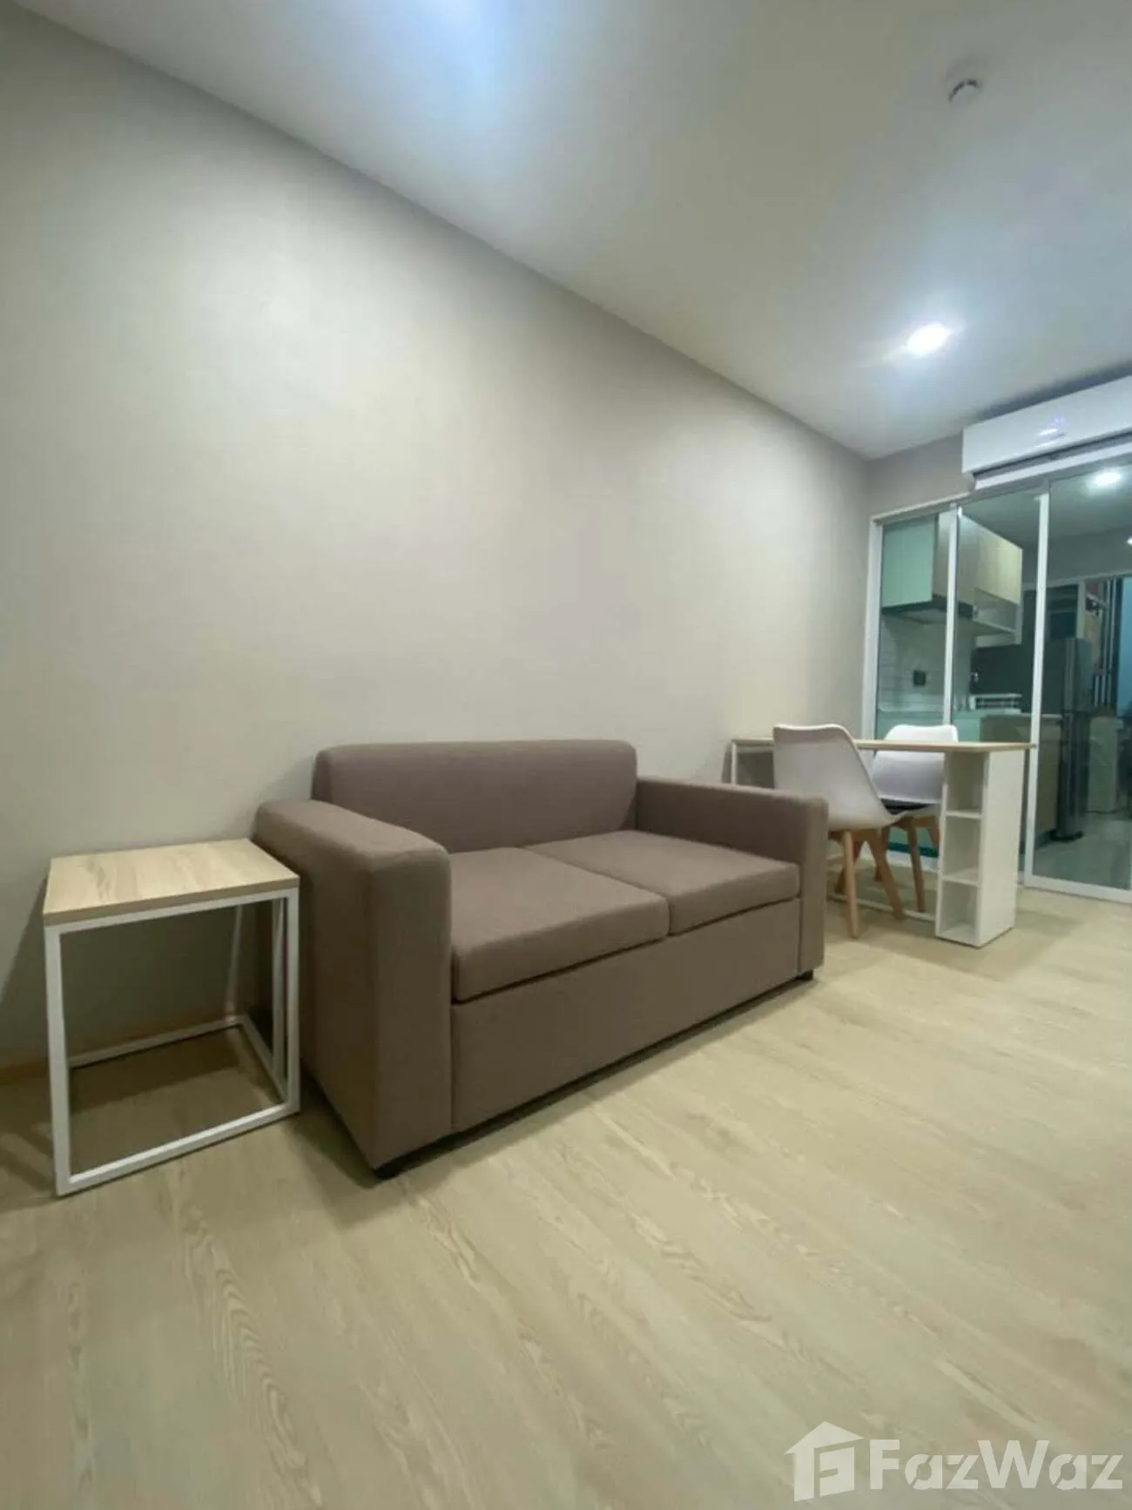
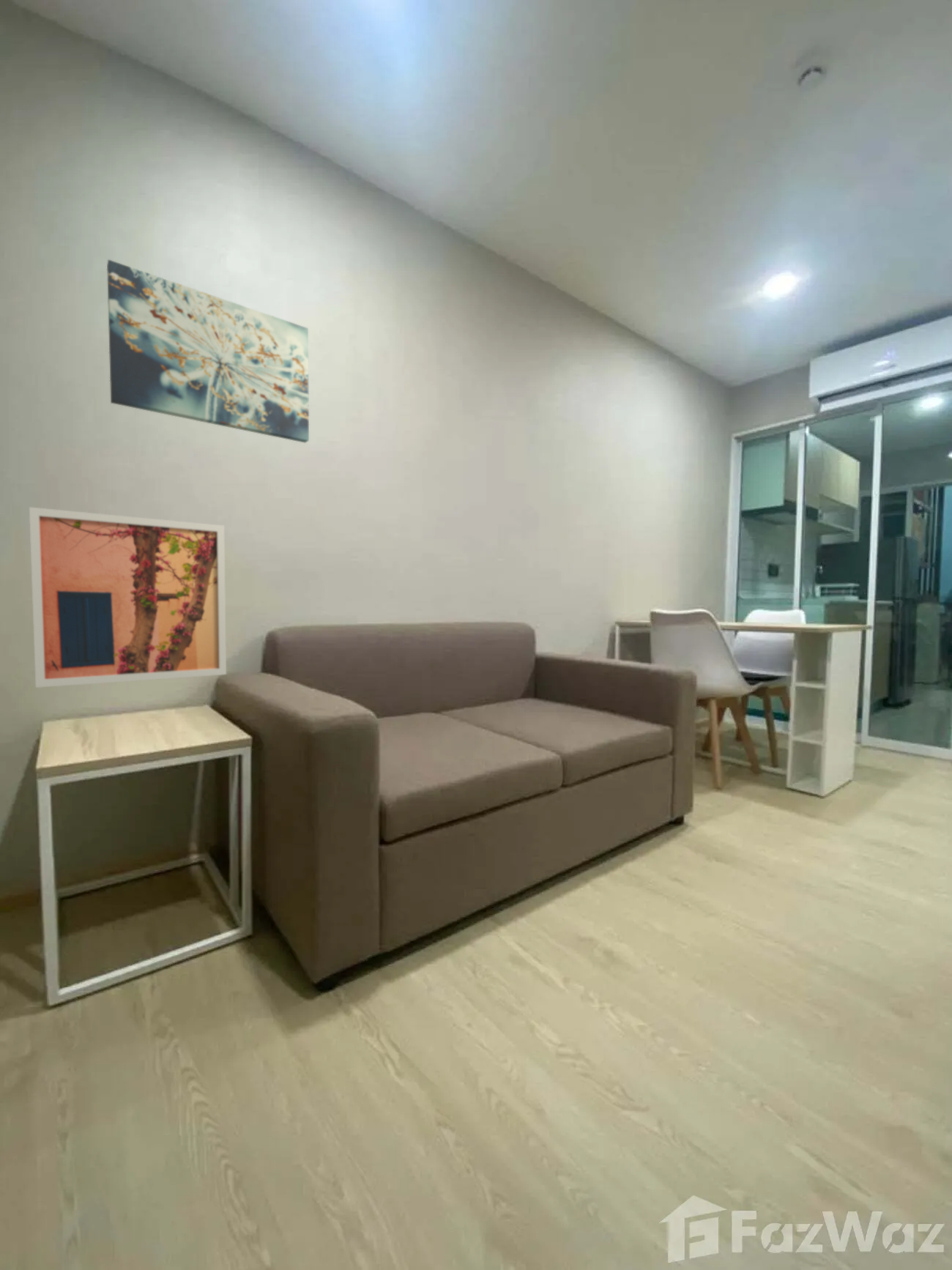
+ wall art (137, 599)
+ wall art (218, 362)
